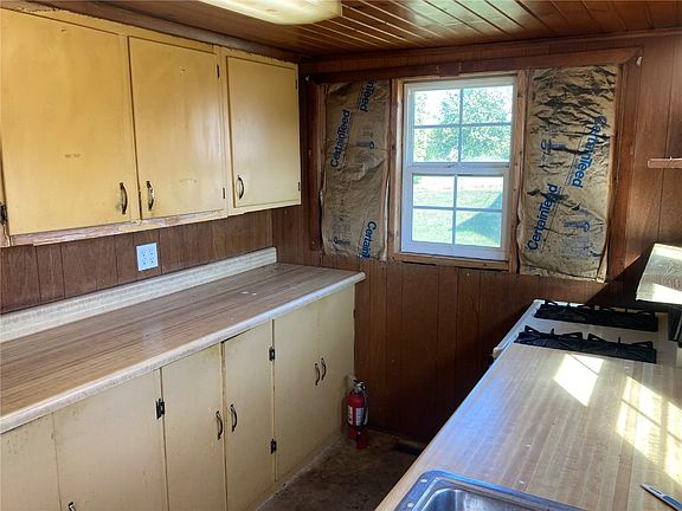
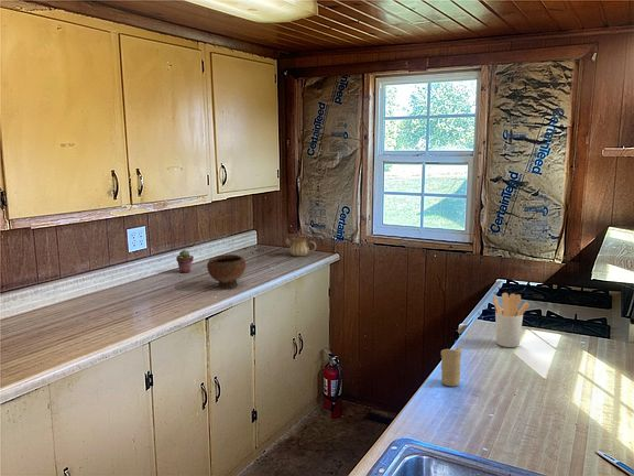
+ bowl (227, 271)
+ teapot (300, 242)
+ potted succulent (185, 260)
+ utensil holder (509, 318)
+ candle (451, 364)
